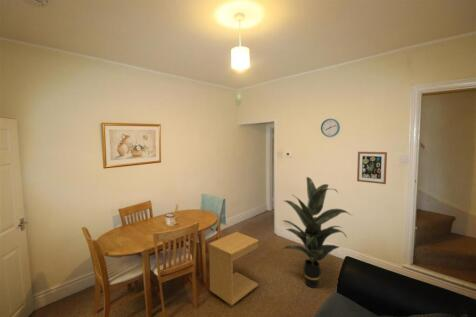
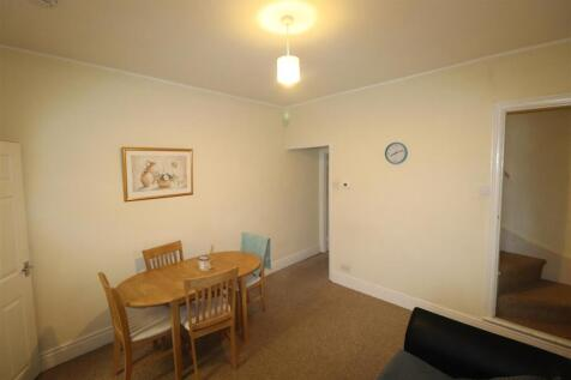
- side table (232, 266)
- wall art (371, 167)
- indoor plant (313, 230)
